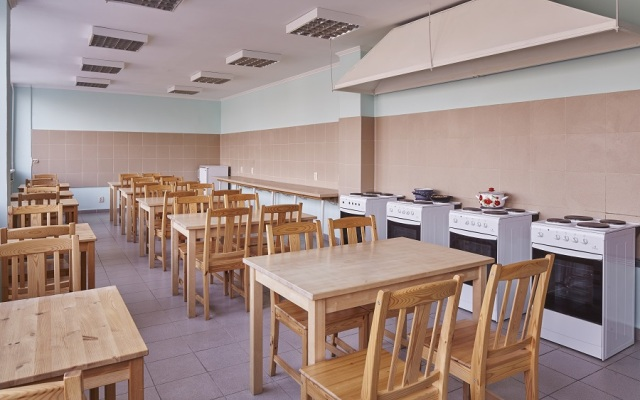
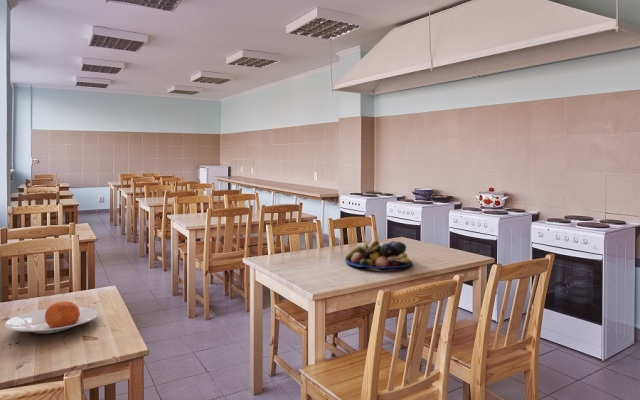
+ fruit bowl (378, 251)
+ plate (53, 315)
